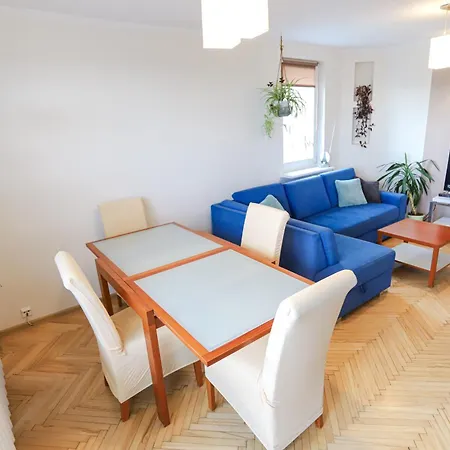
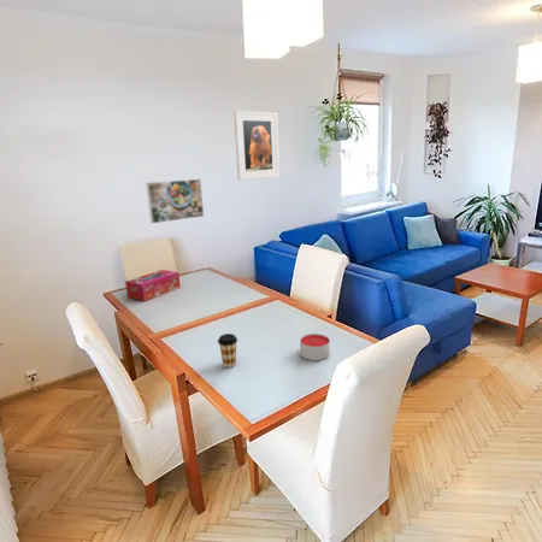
+ tissue box (153, 284)
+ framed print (258, 146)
+ candle (314, 346)
+ coffee cup (228, 350)
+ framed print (176, 200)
